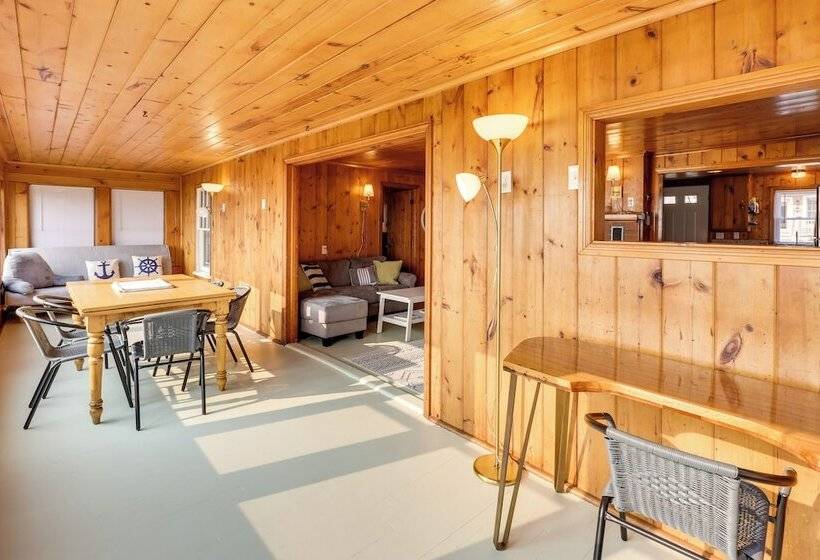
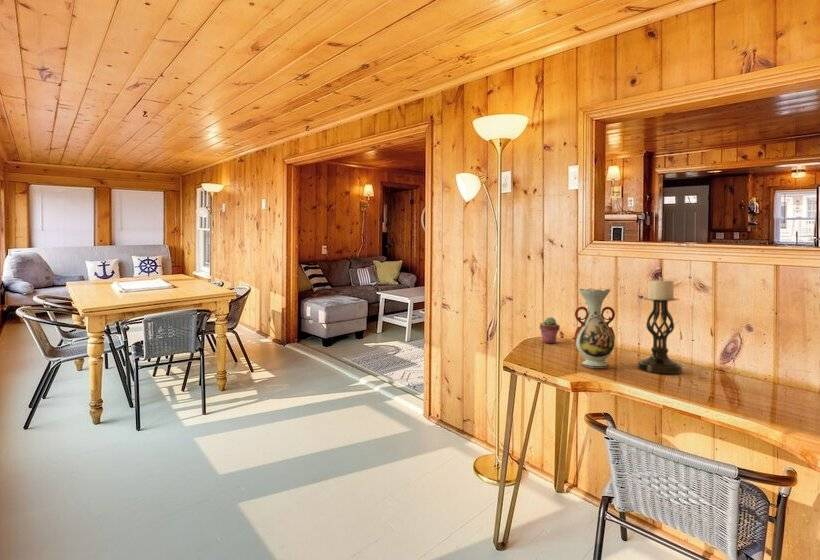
+ vase (594, 327)
+ potted succulent (549, 329)
+ candle holder (661, 324)
